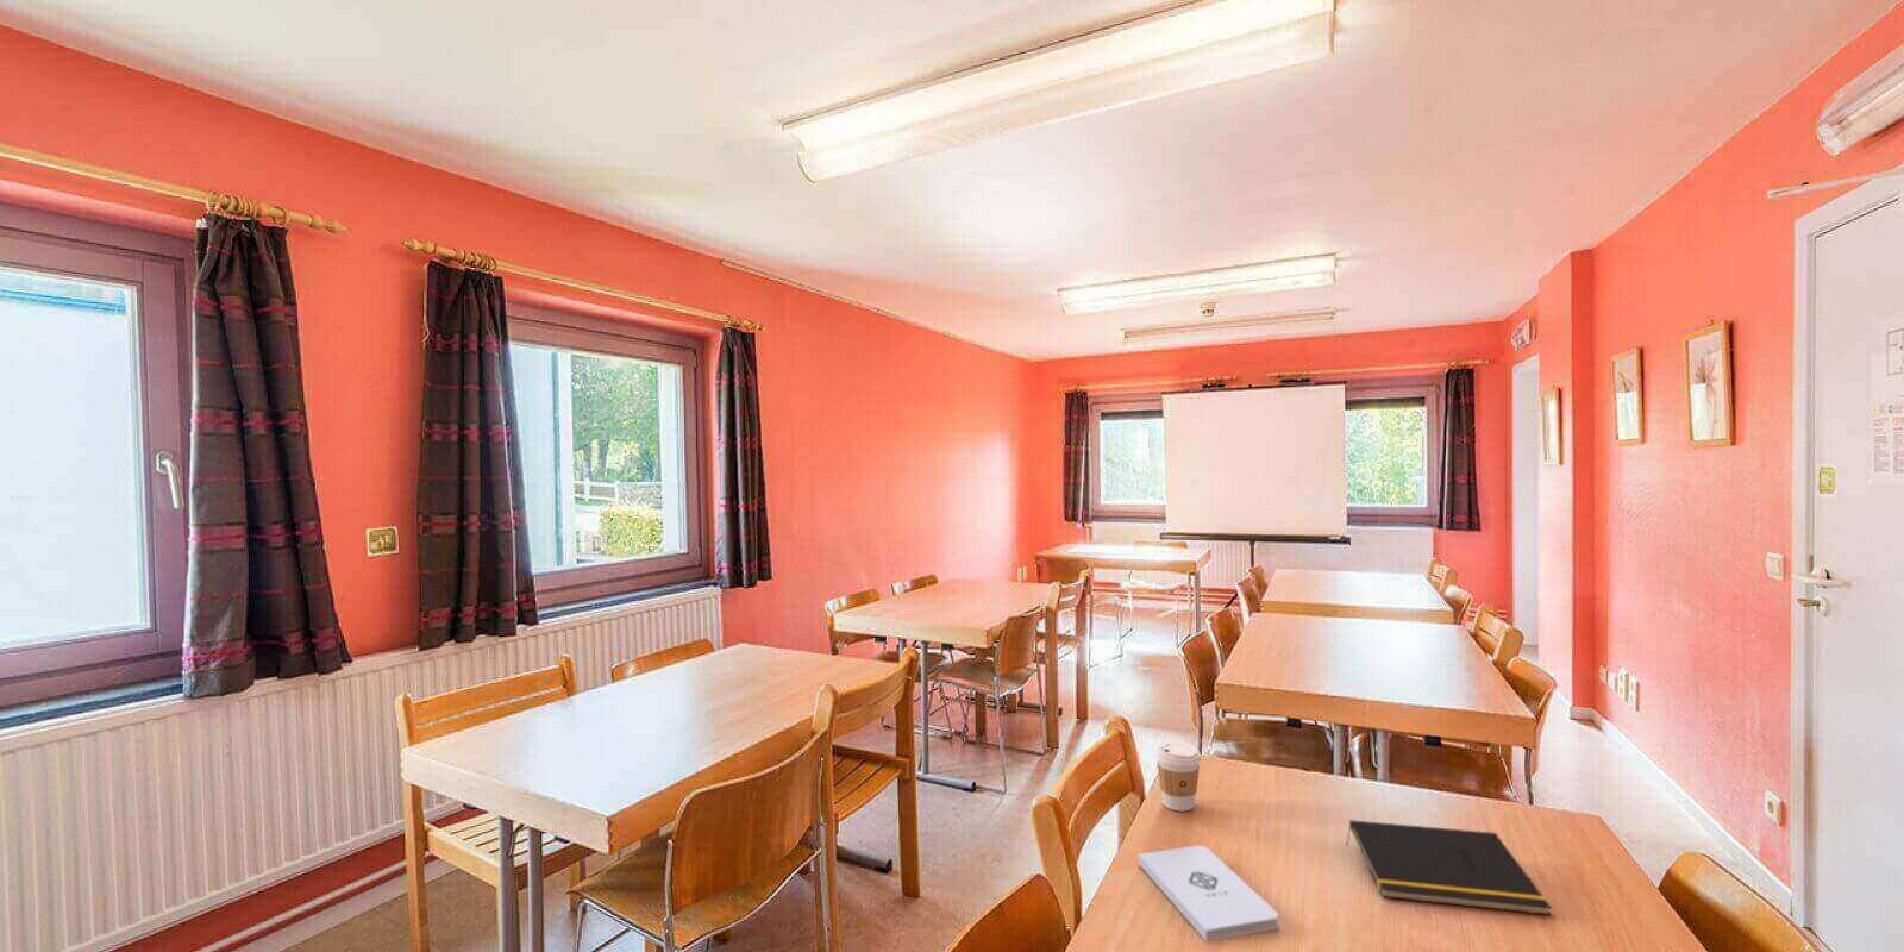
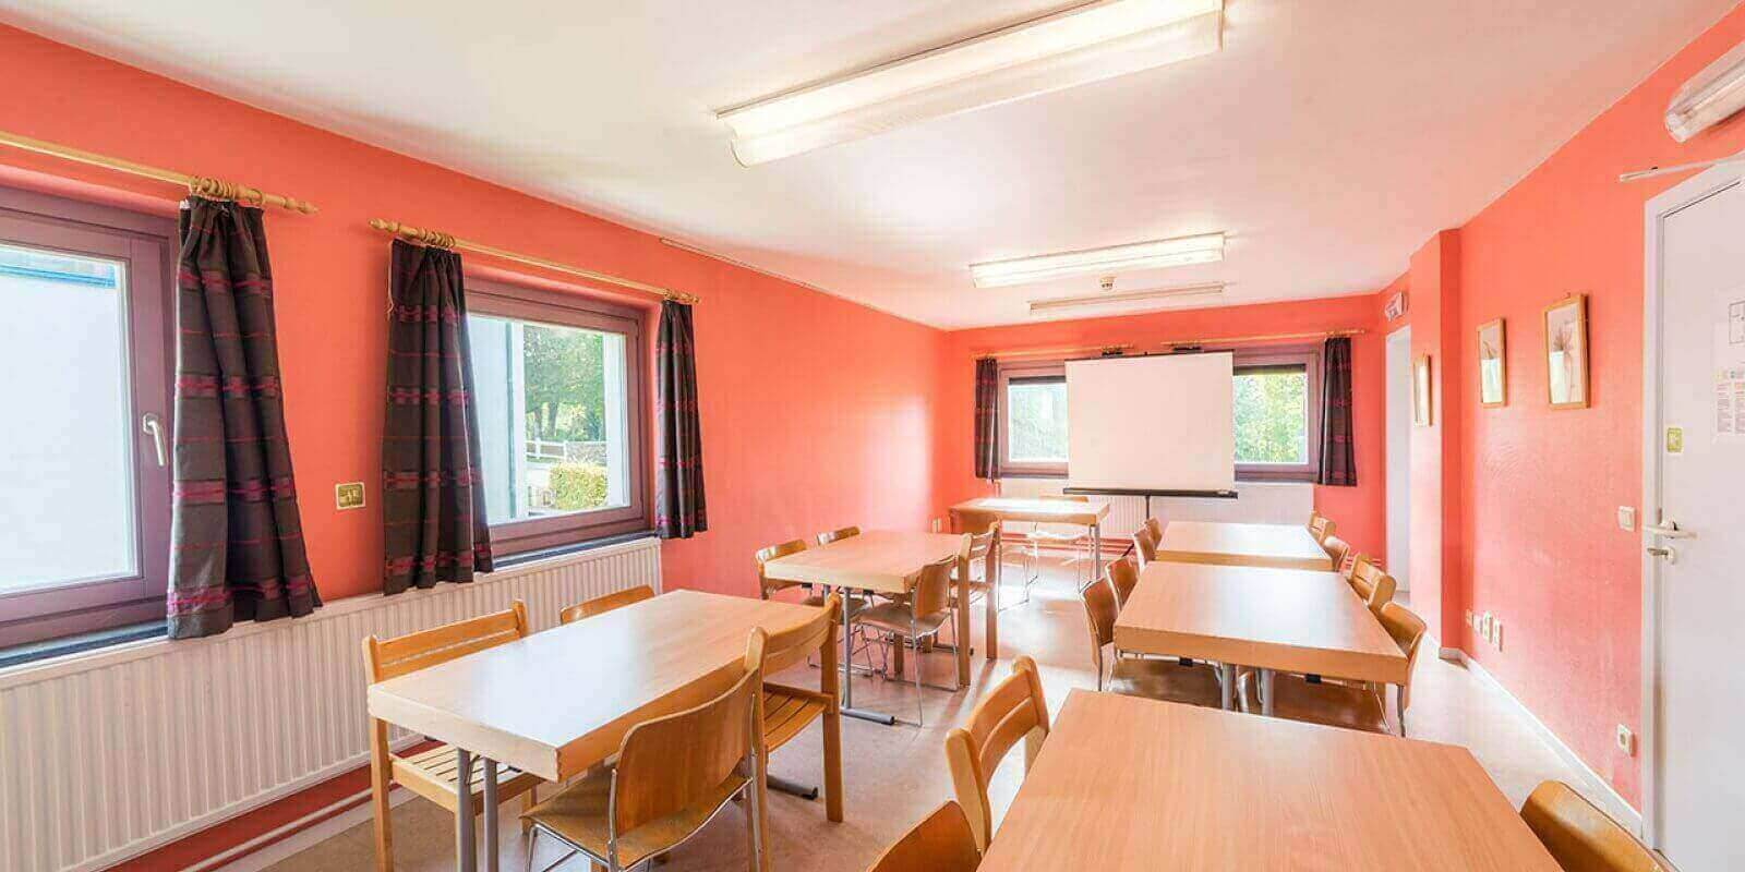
- coffee cup (1178, 775)
- notepad (1441, 862)
- notepad (1205, 888)
